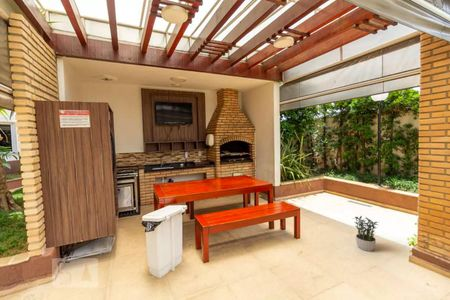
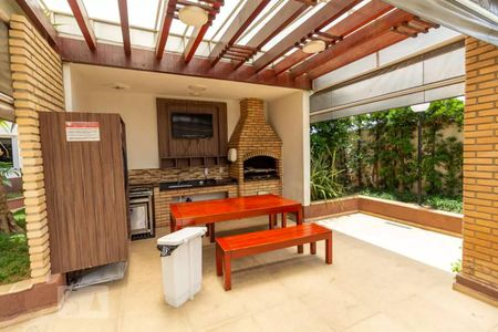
- potted plant (364, 231)
